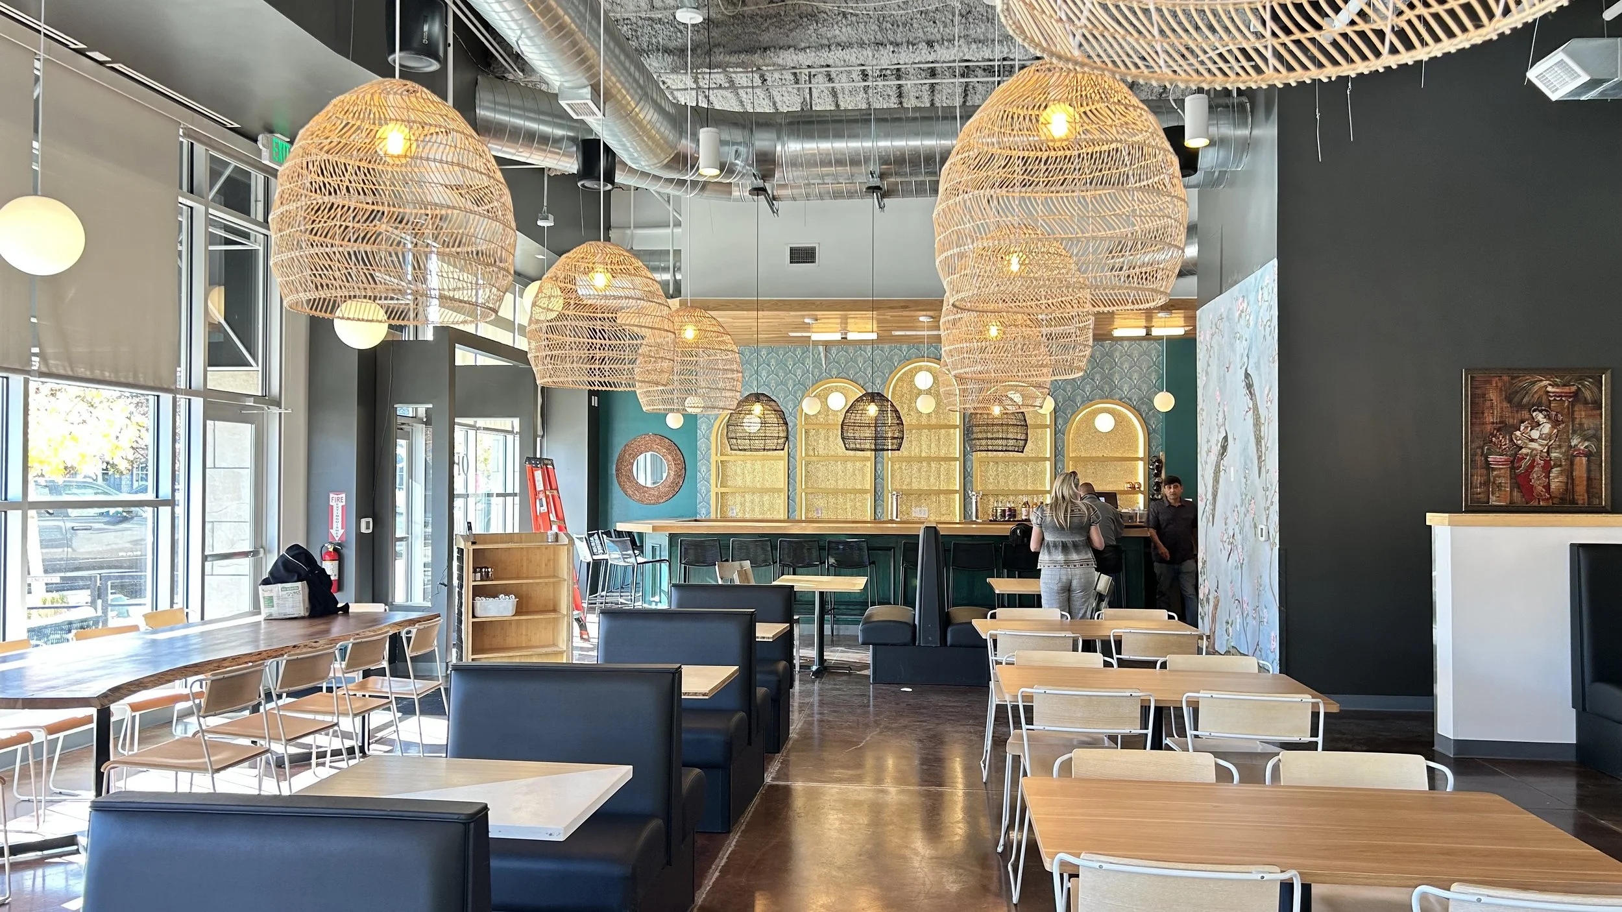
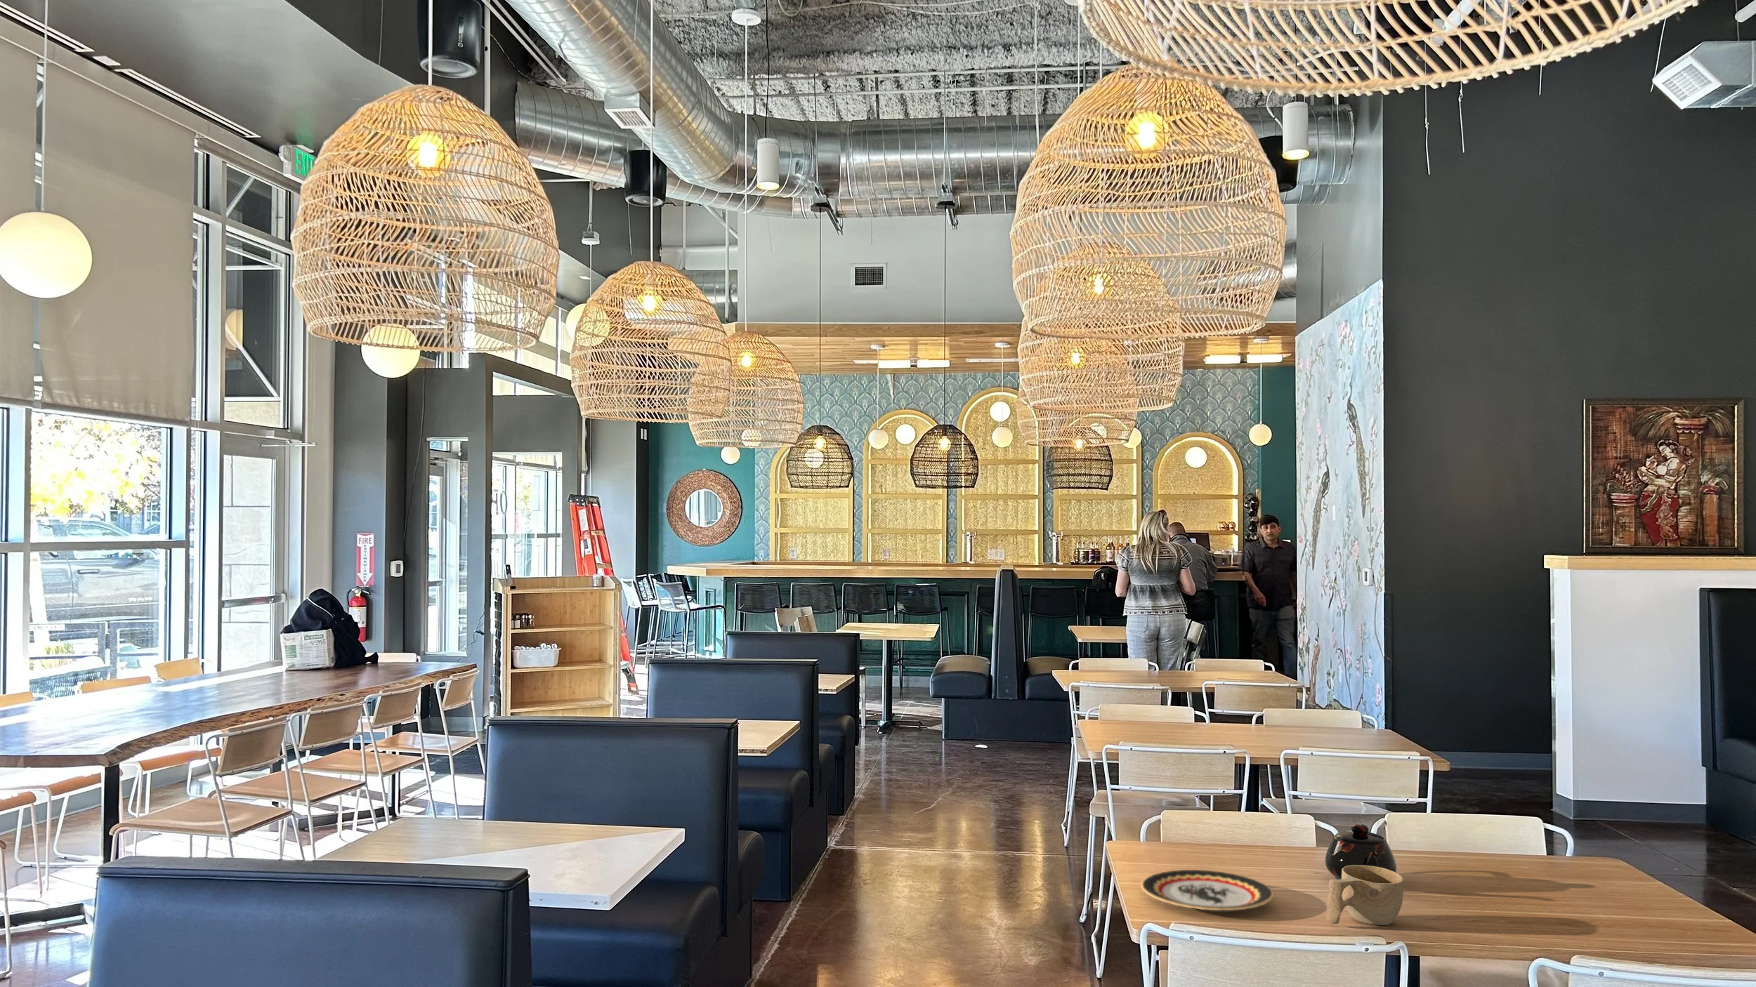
+ cup (1360, 897)
+ plate (1206, 893)
+ teapot (1360, 853)
